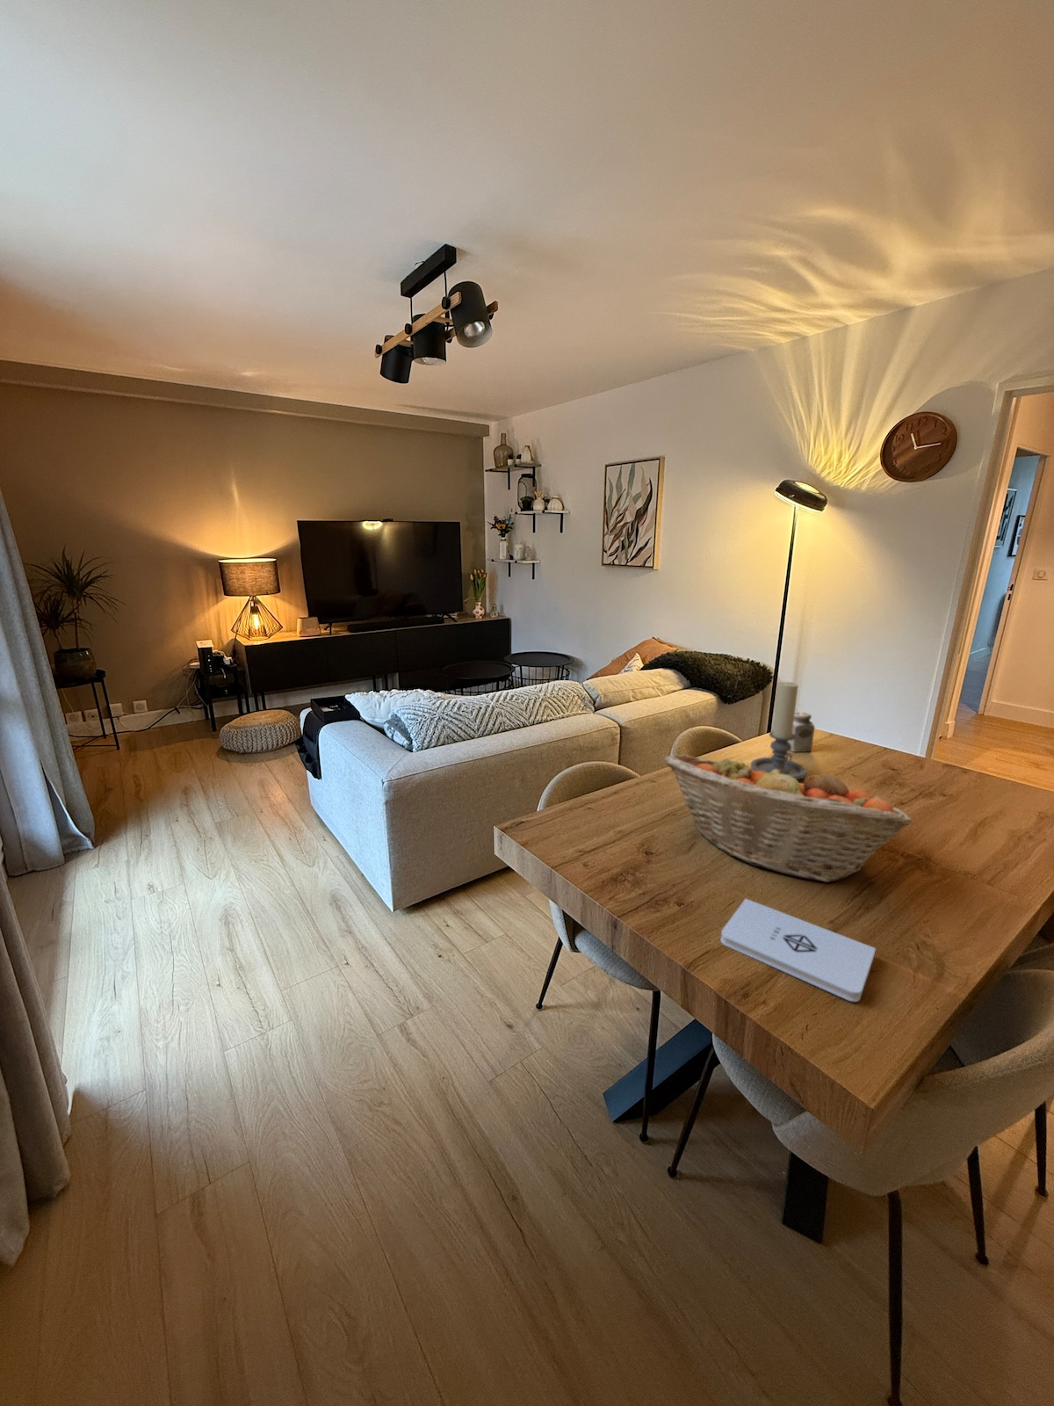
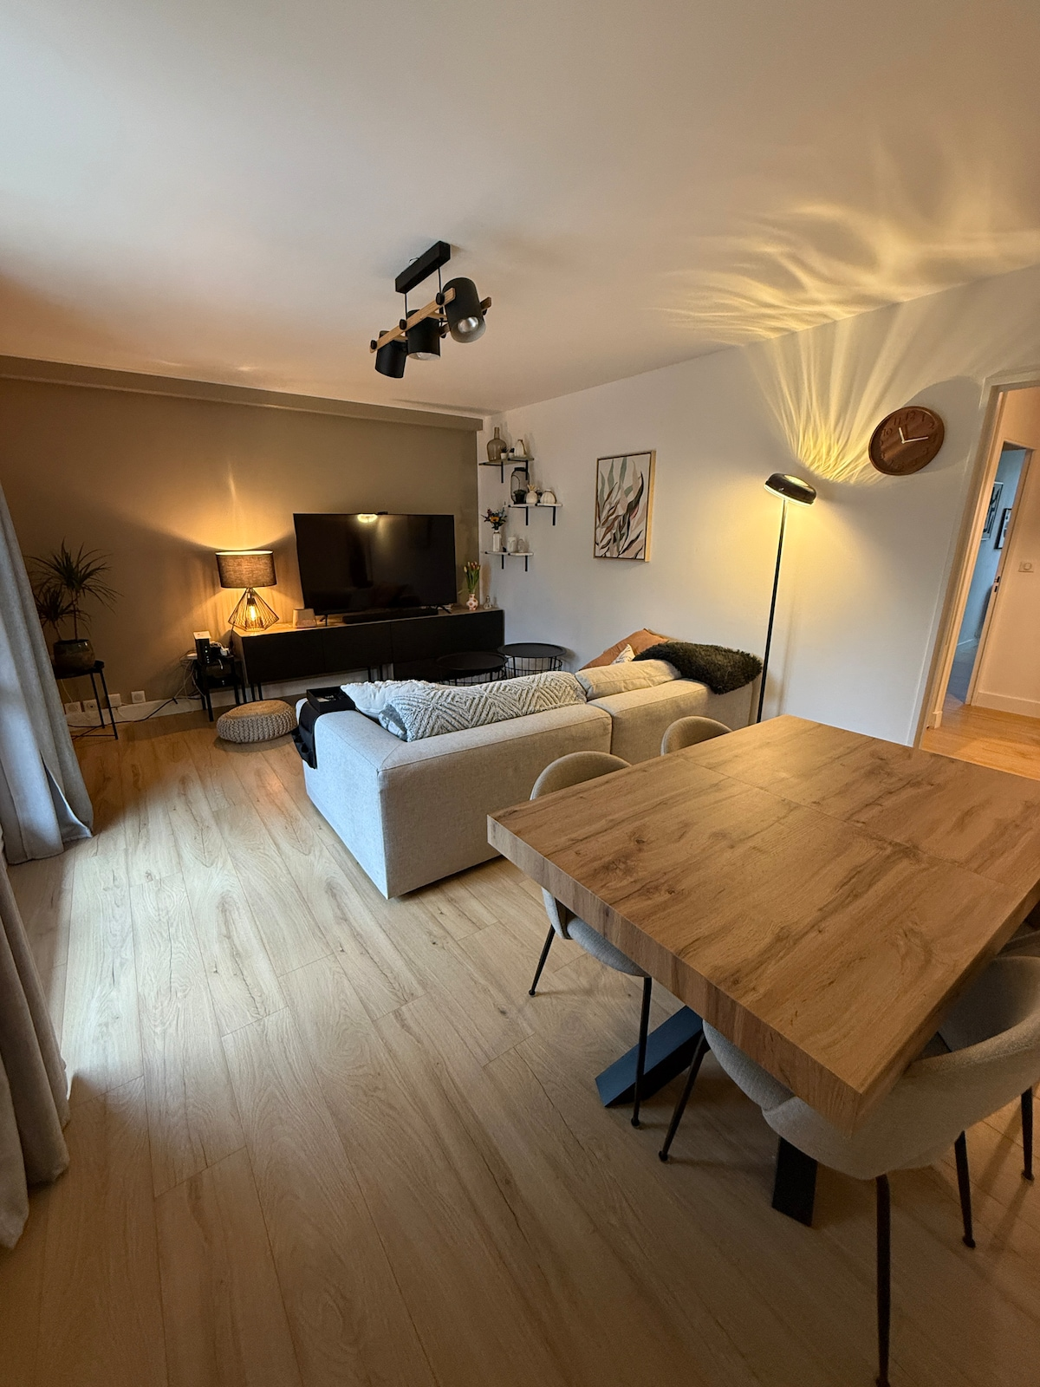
- candle holder (784, 727)
- fruit basket (774, 800)
- notepad (795, 944)
- salt shaker (799, 731)
